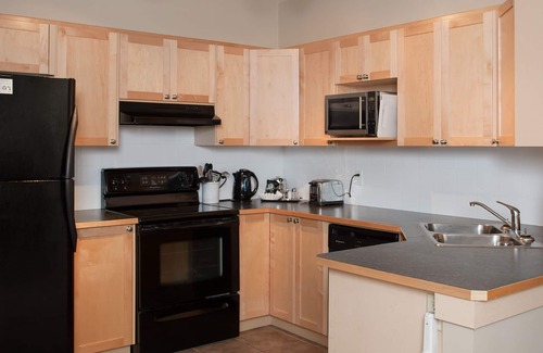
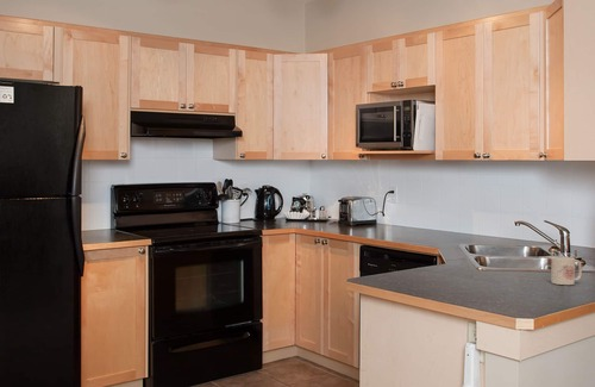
+ mug (566, 270)
